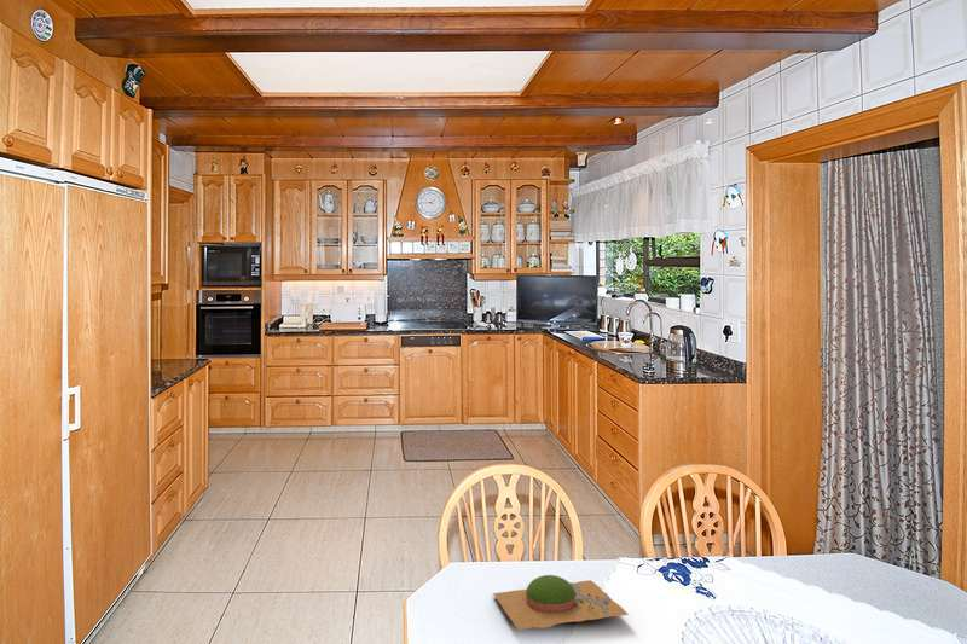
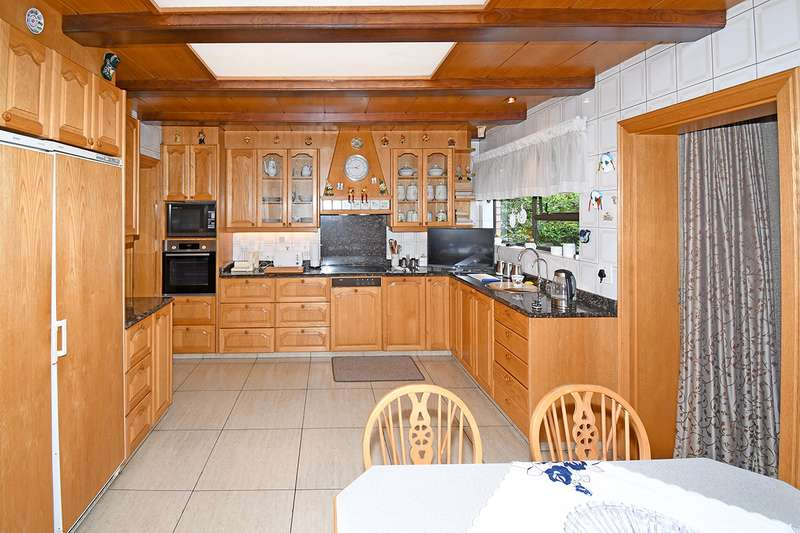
- plant (556, 594)
